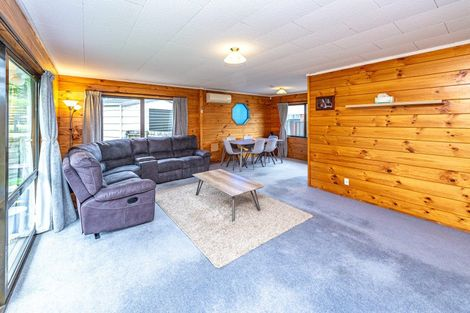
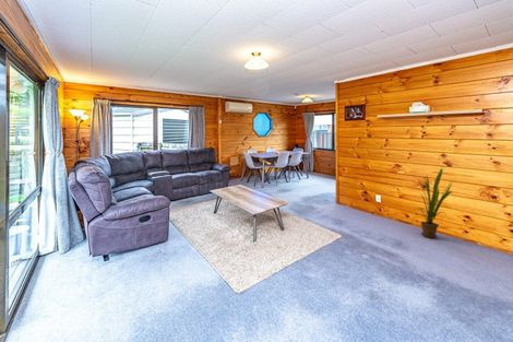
+ house plant (430, 201)
